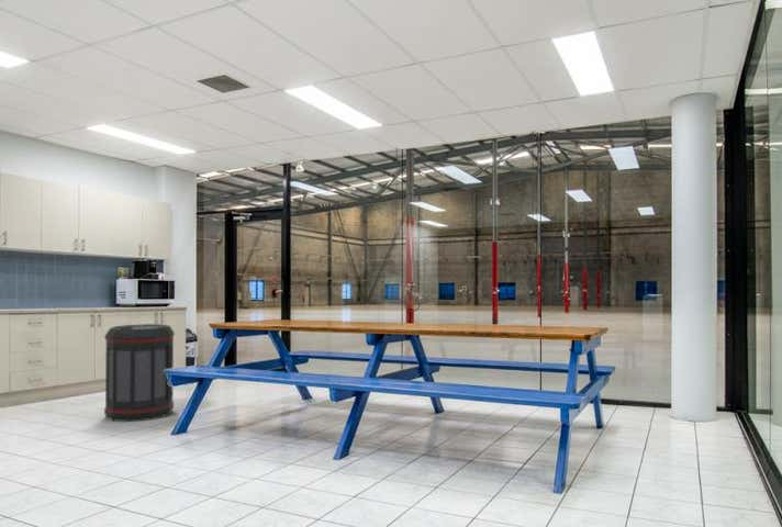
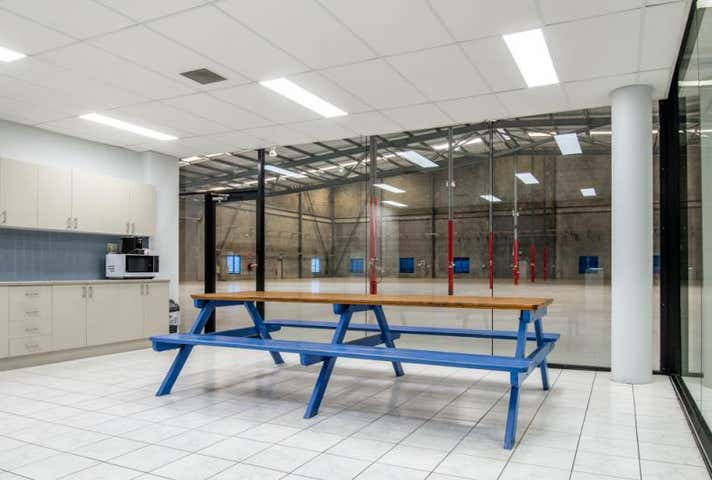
- trash can (139, 369)
